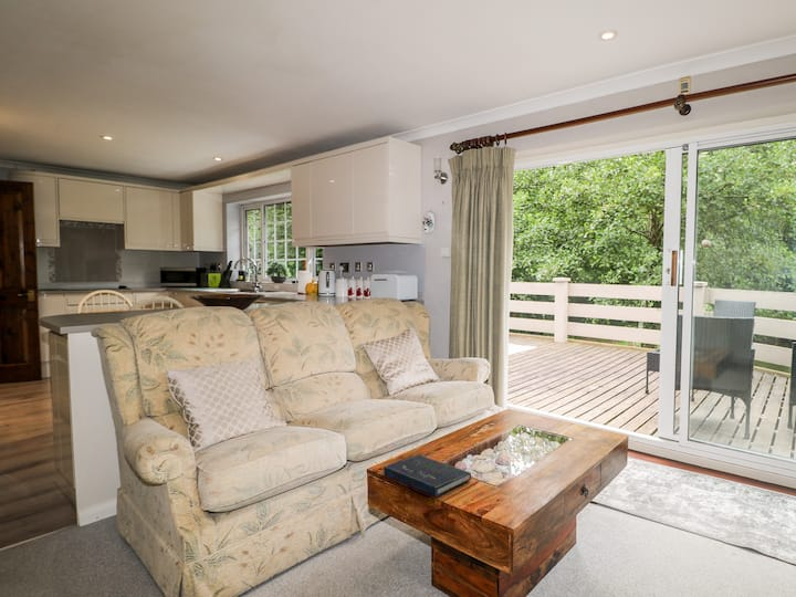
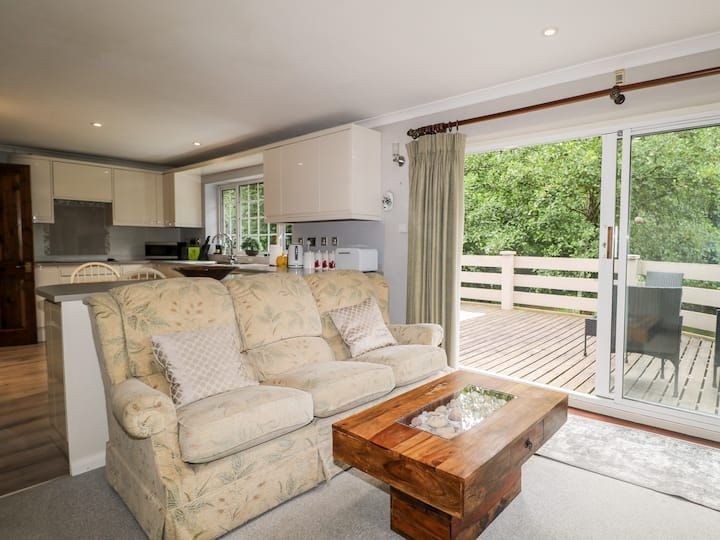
- book (417, 469)
